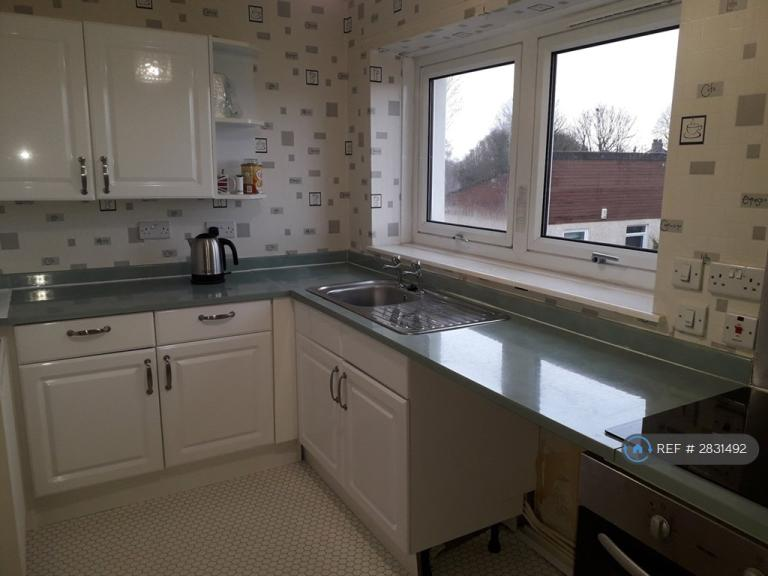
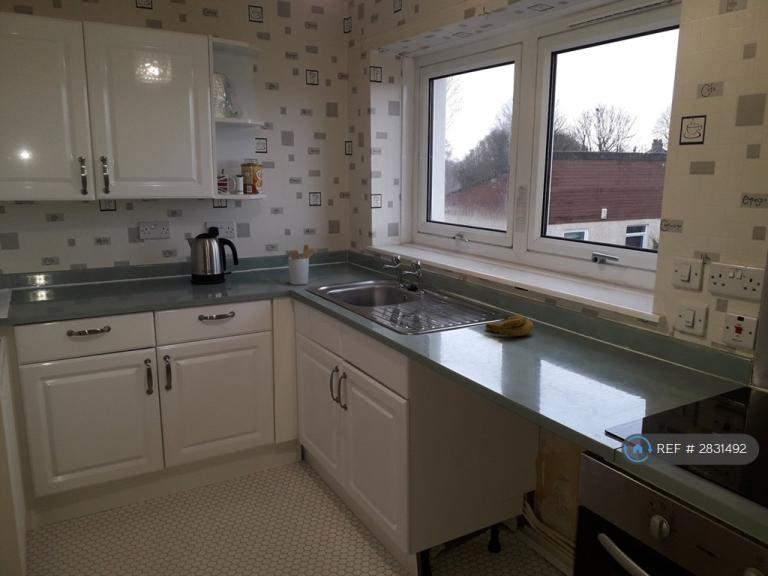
+ banana (508, 323)
+ utensil holder (303, 264)
